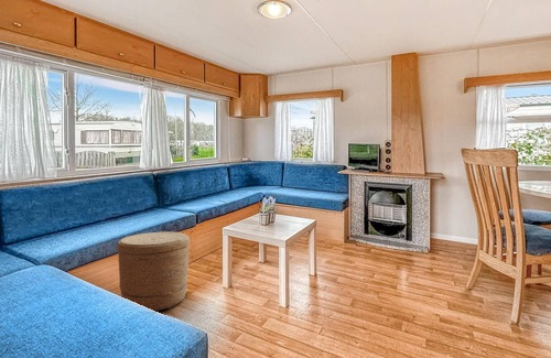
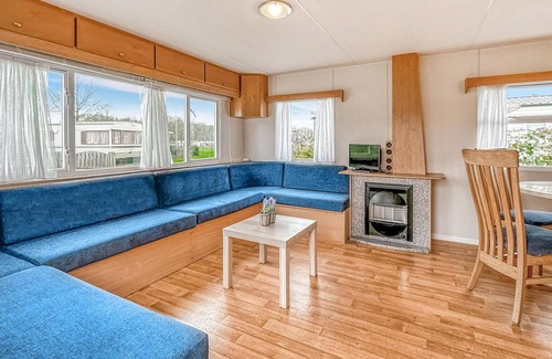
- basket (154, 268)
